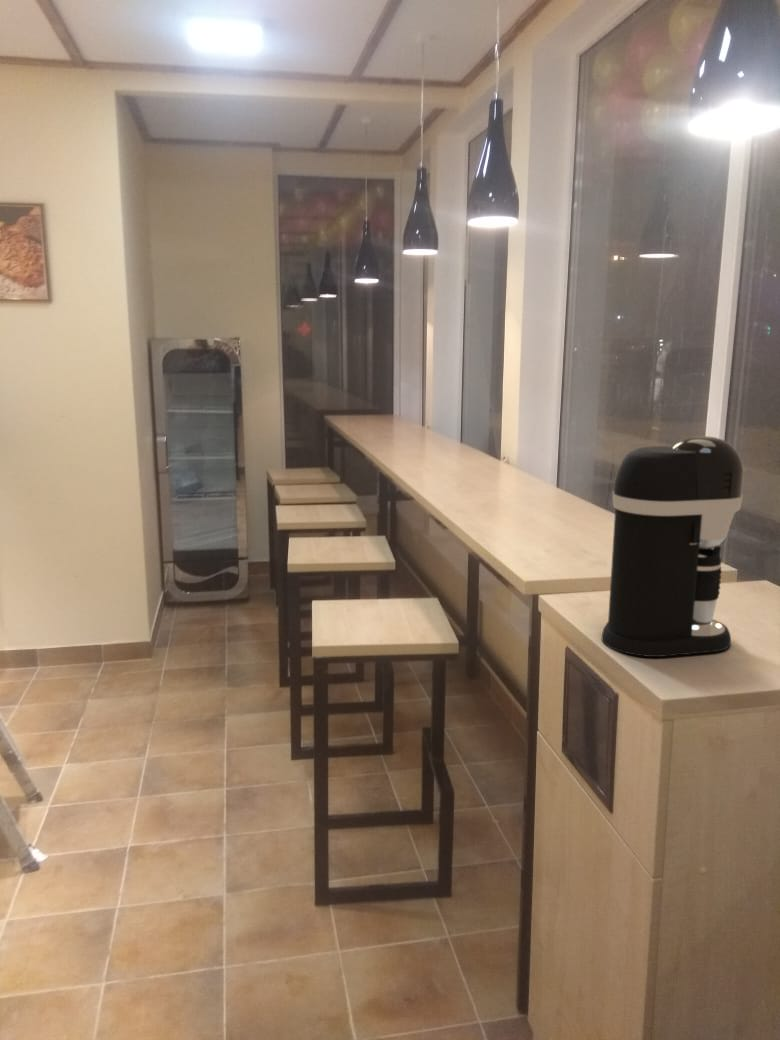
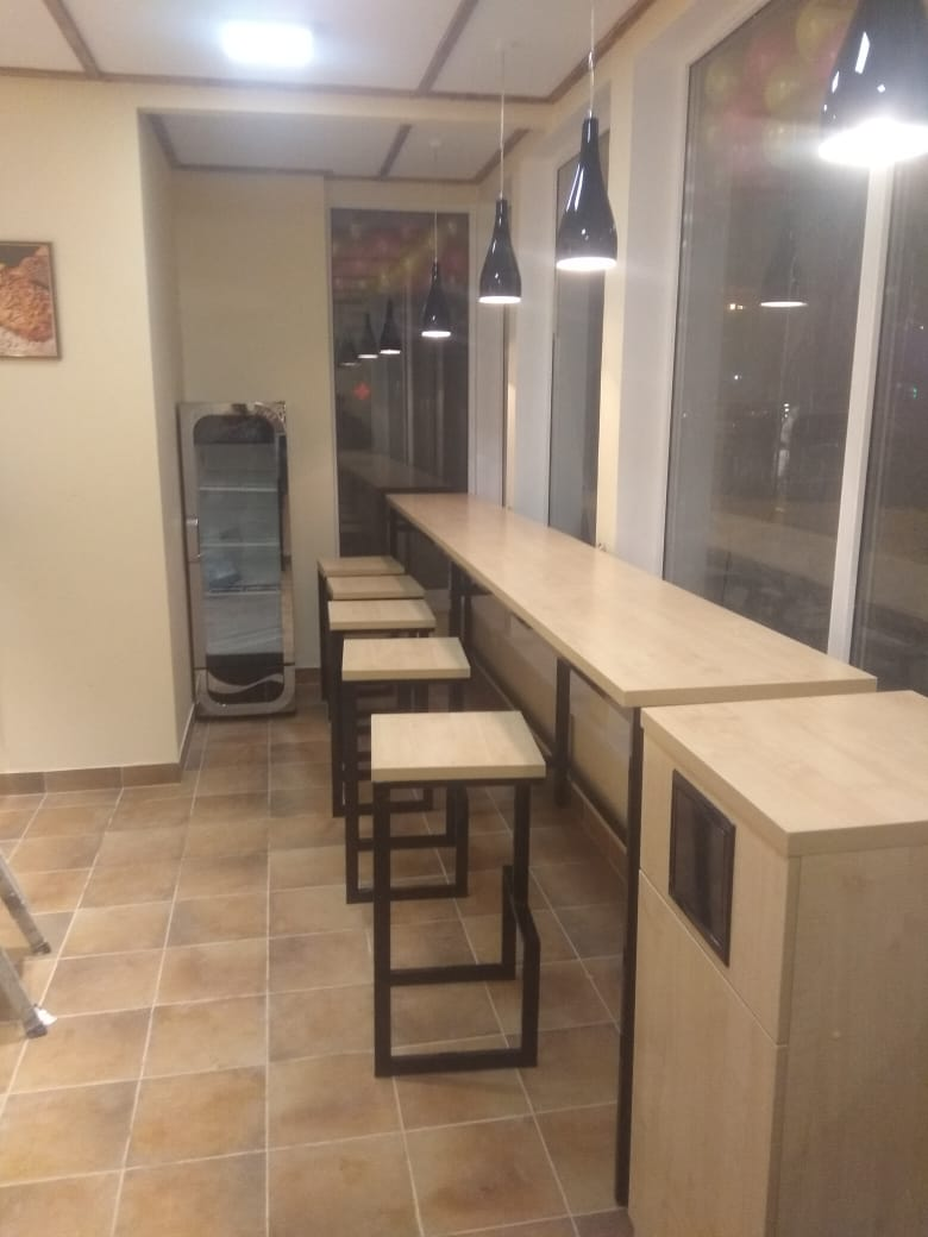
- coffee maker (673, 541)
